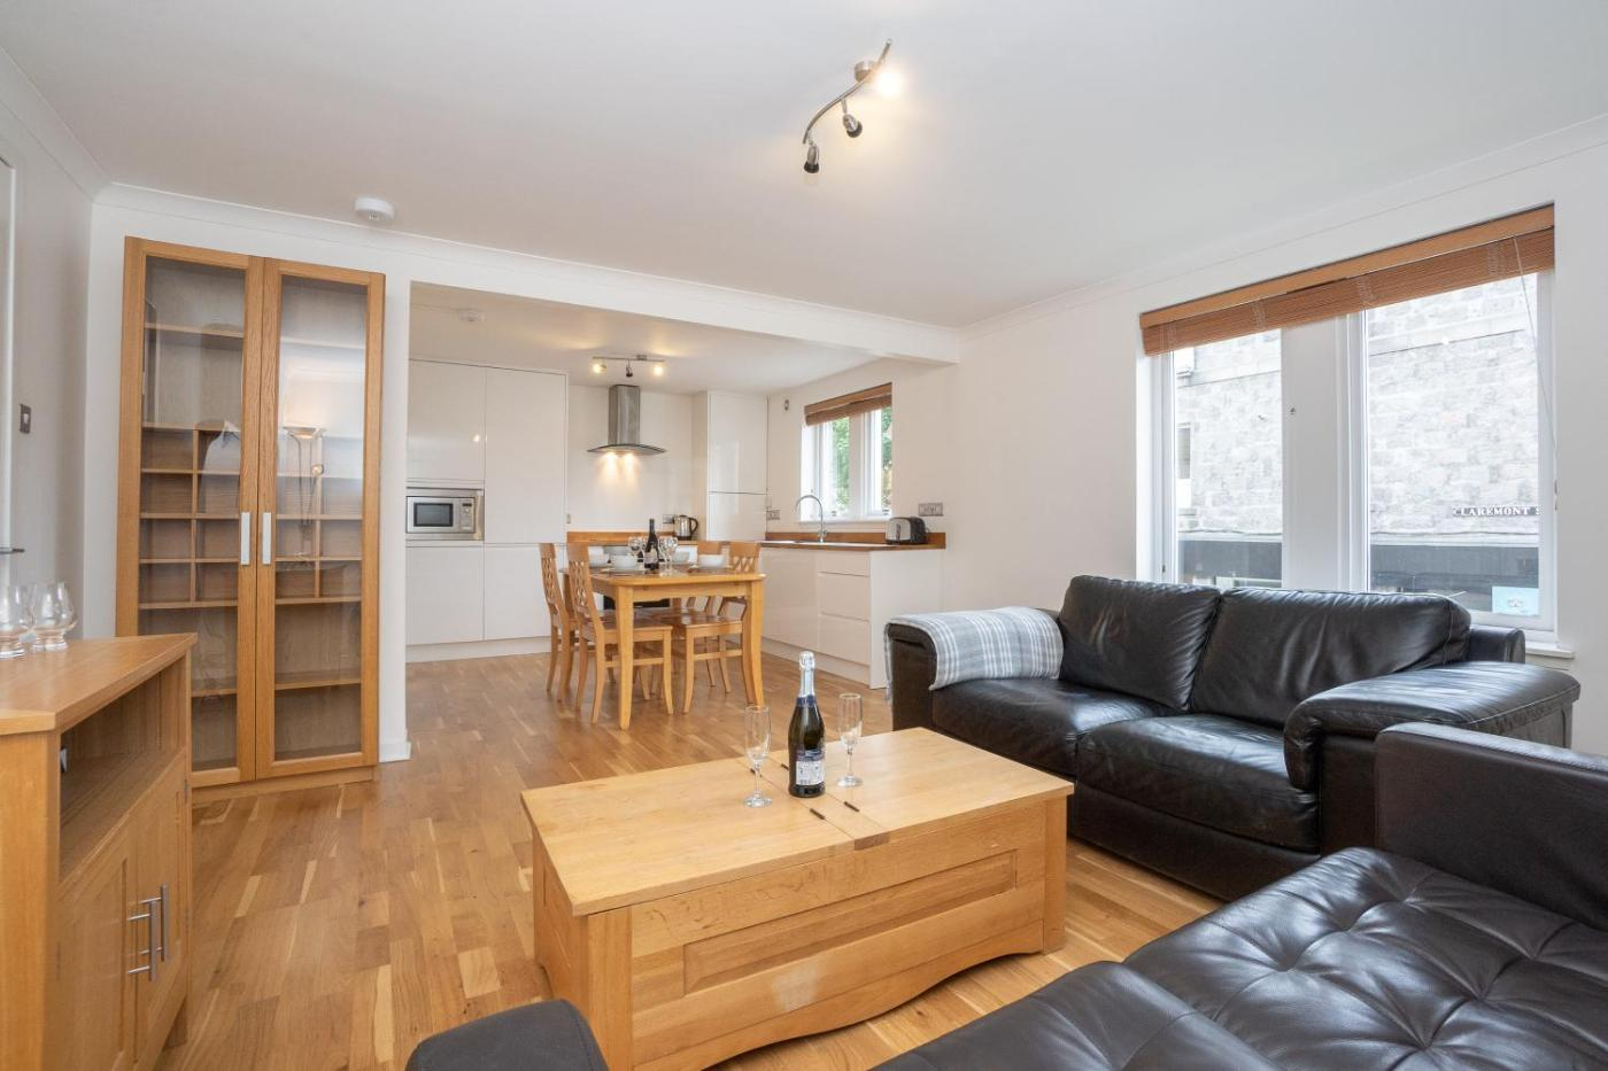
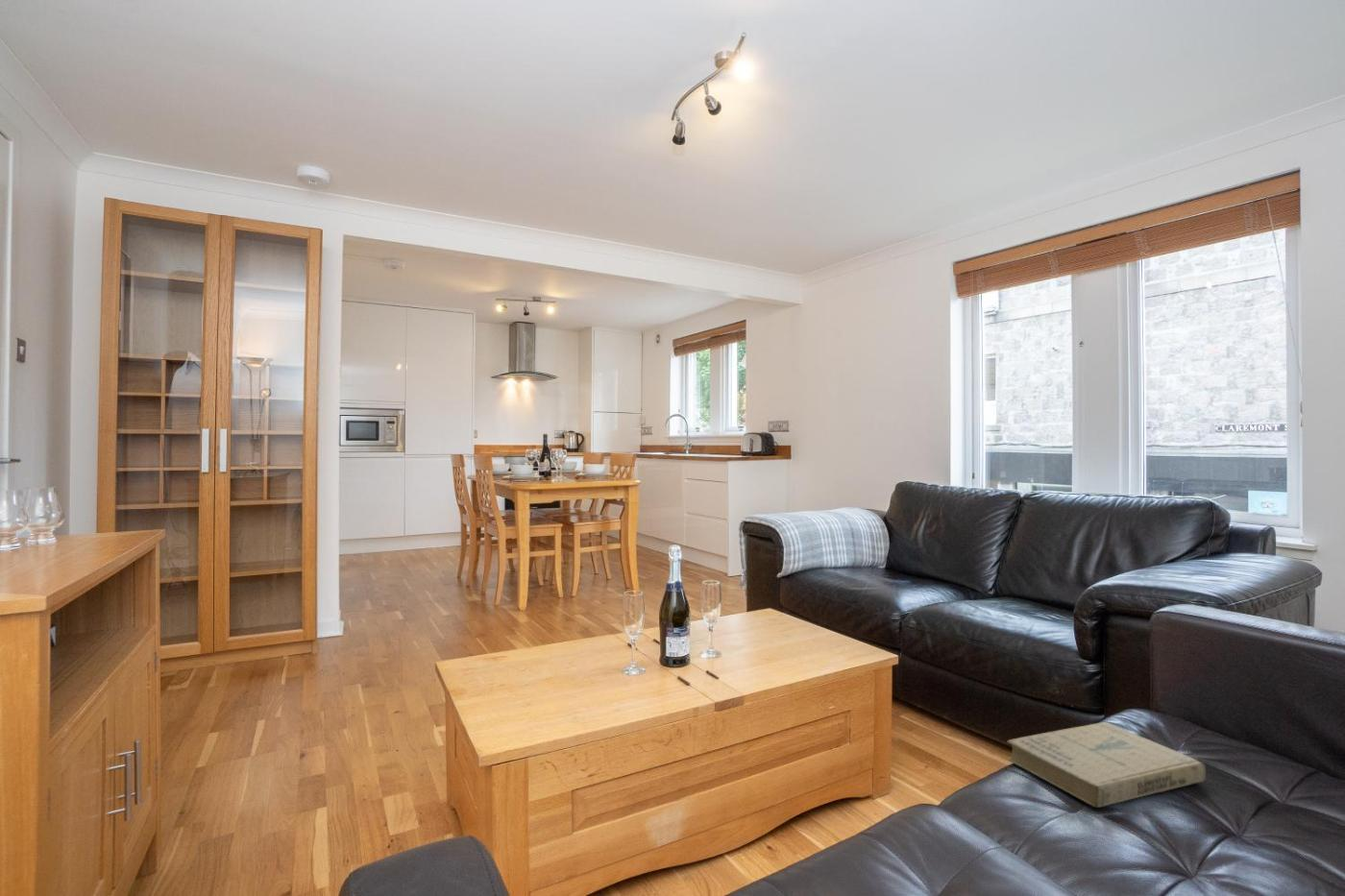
+ book (1103, 761)
